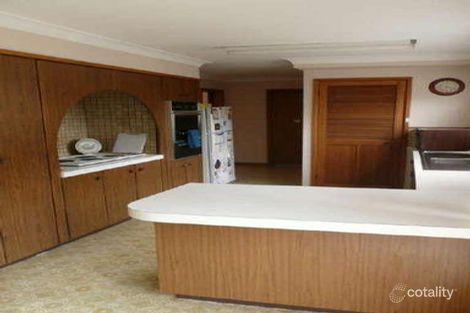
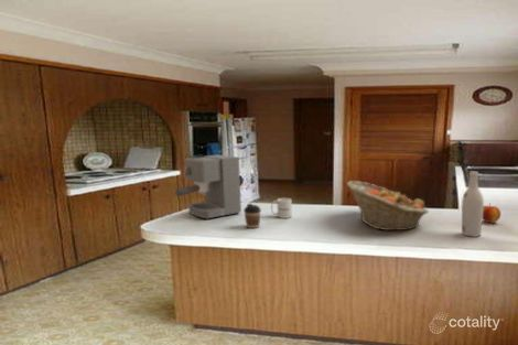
+ wine bottle (472, 203)
+ apple (489, 212)
+ fruit basket (385, 202)
+ coffee maker (212, 185)
+ mug (281, 207)
+ coffee cup (252, 215)
